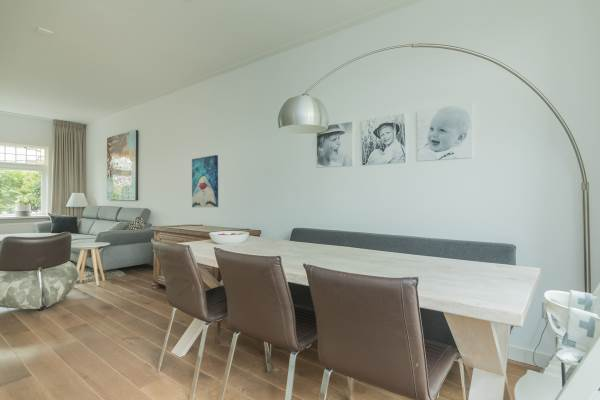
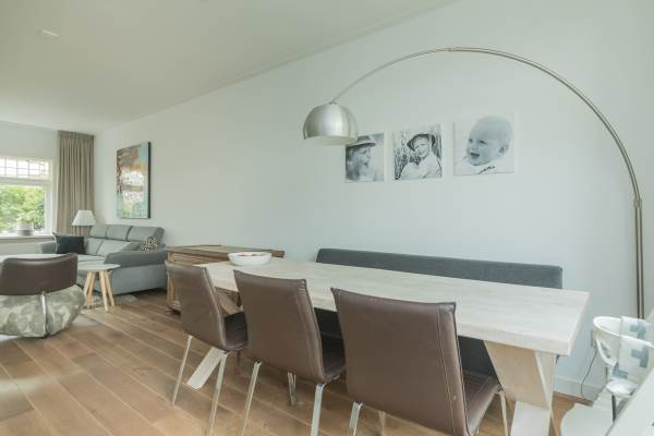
- wall art (204, 182)
